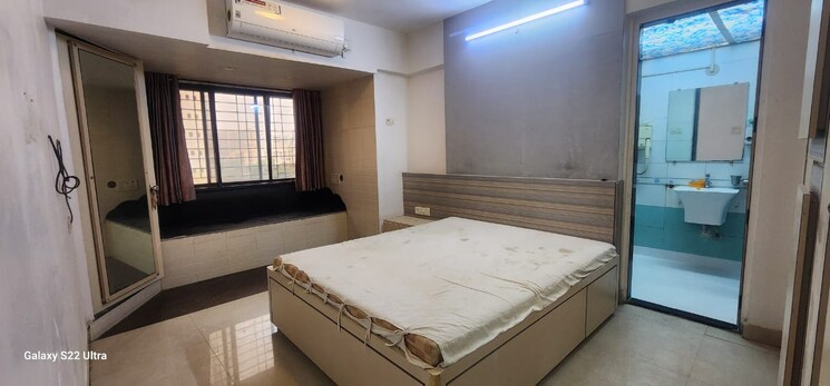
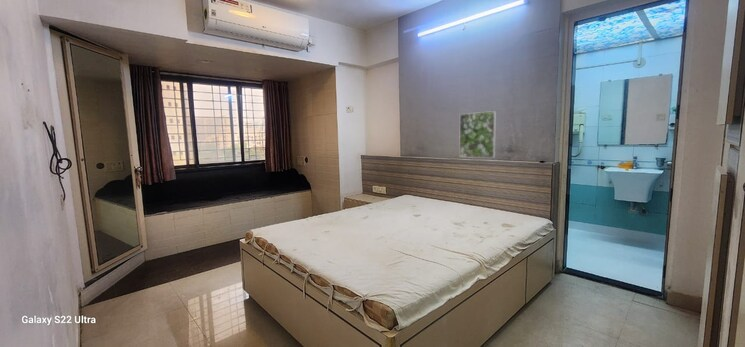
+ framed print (476, 135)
